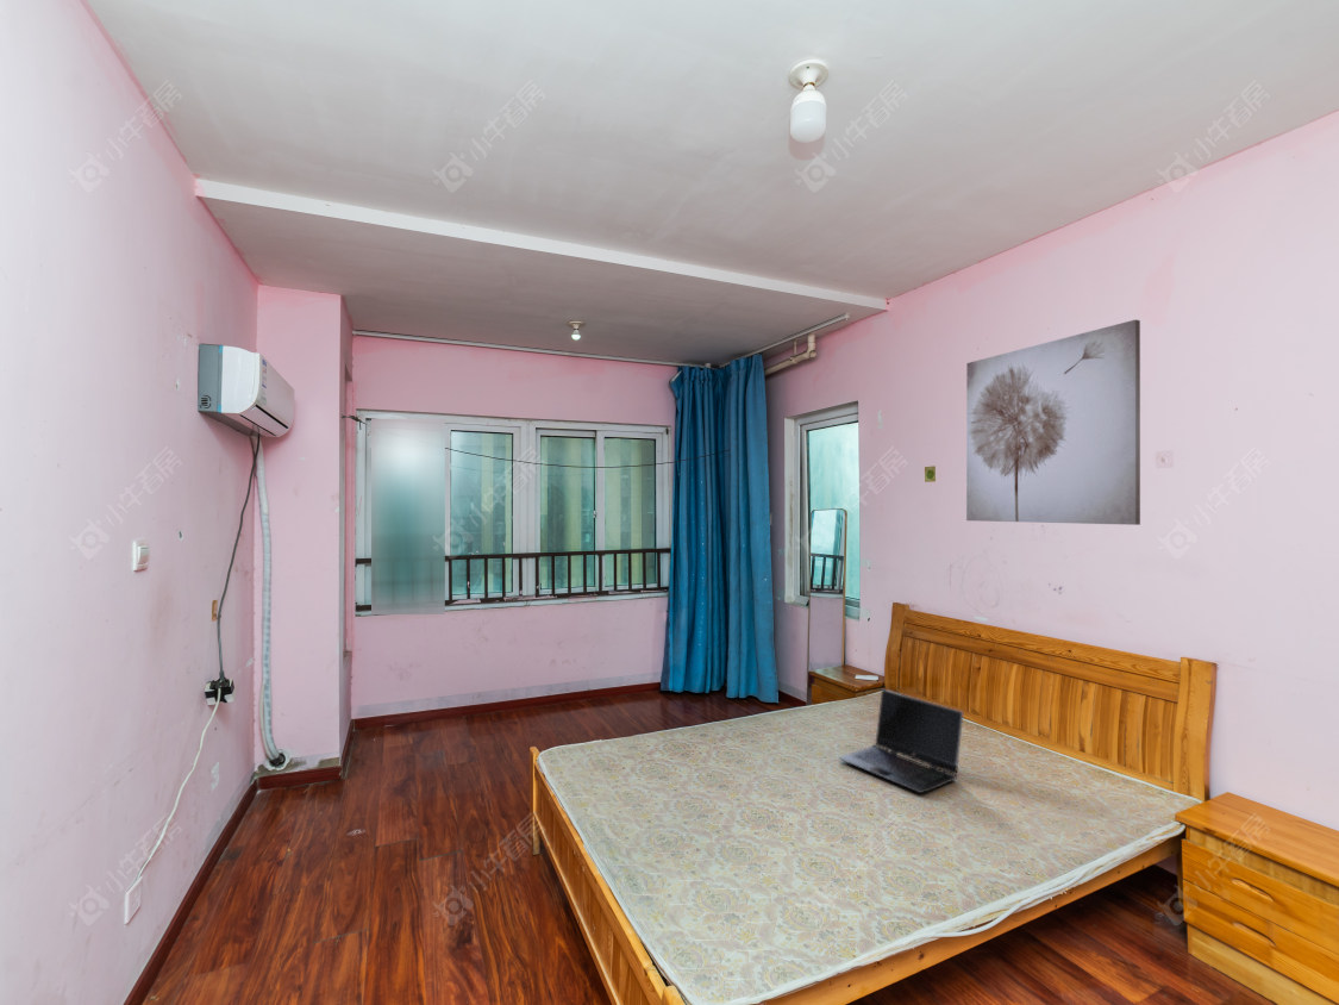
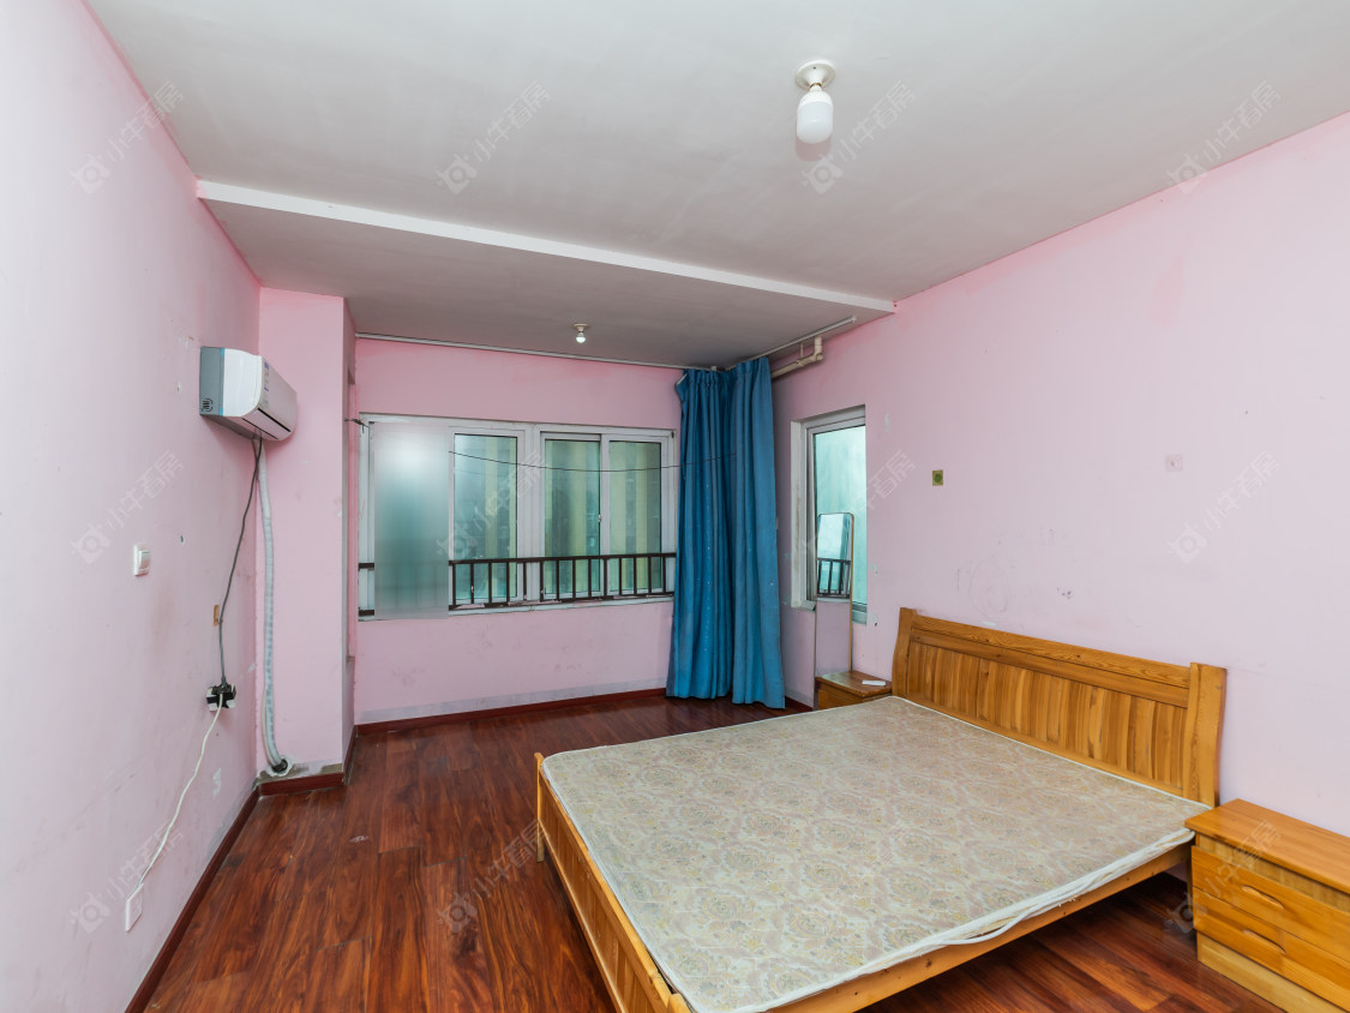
- wall art (1041, 432)
- laptop computer (899, 737)
